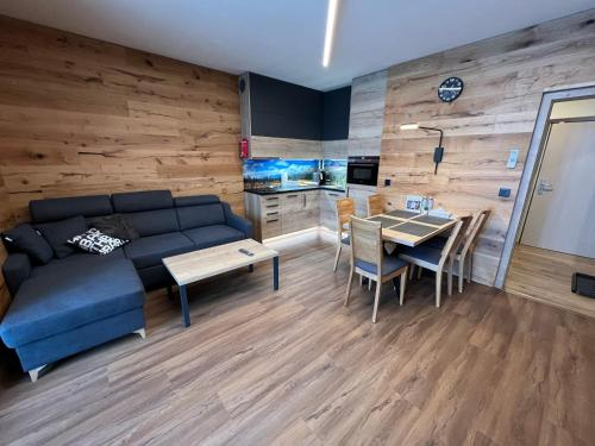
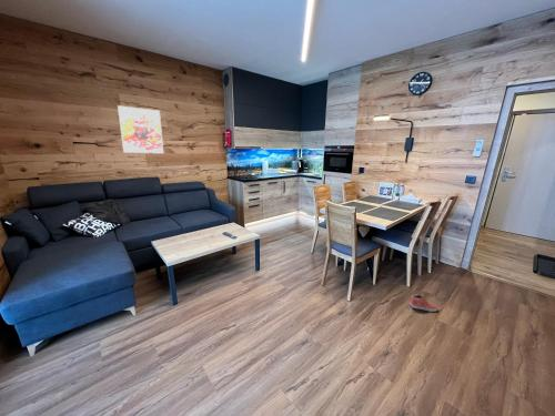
+ shoe (424, 302)
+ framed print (142, 131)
